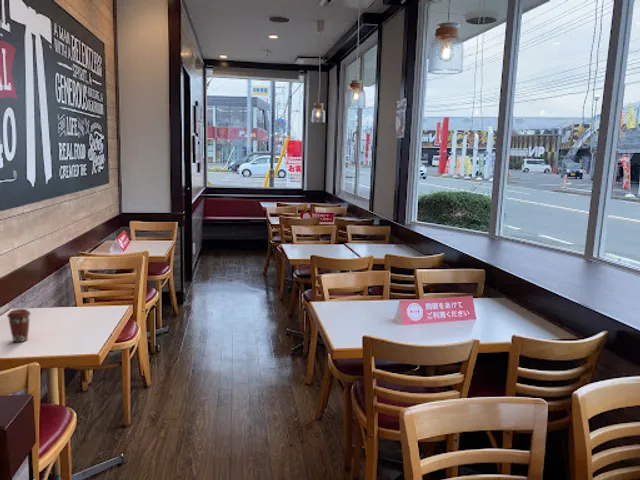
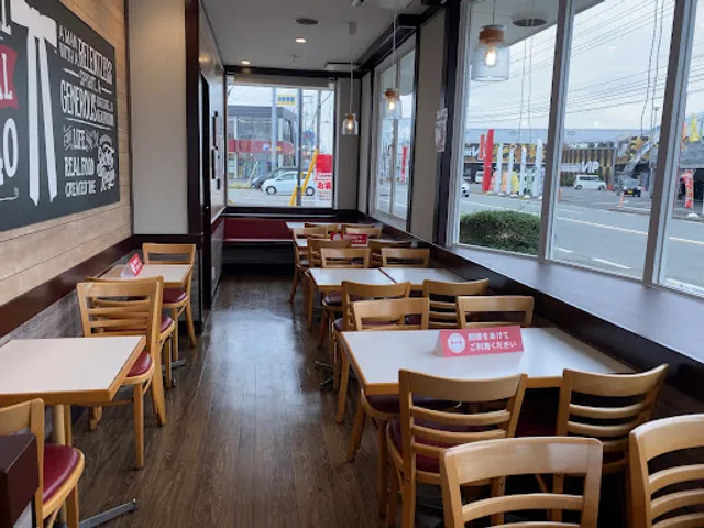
- coffee cup (19, 325)
